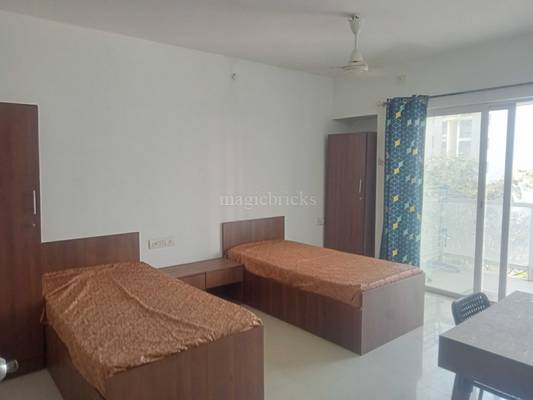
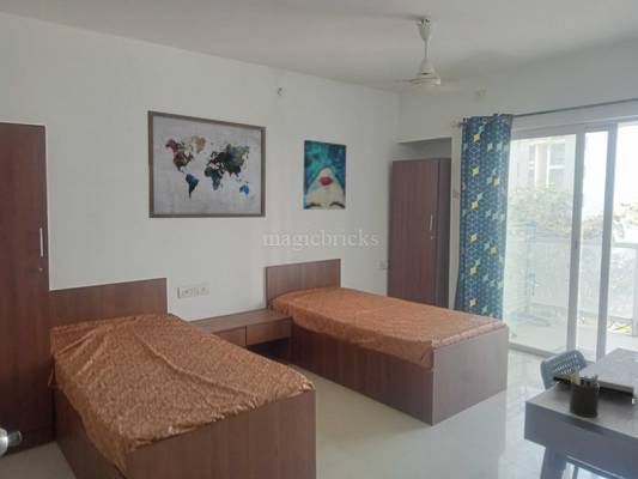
+ wall art (324, 176)
+ notepad (596, 382)
+ pen holder (583, 388)
+ wall art (212, 169)
